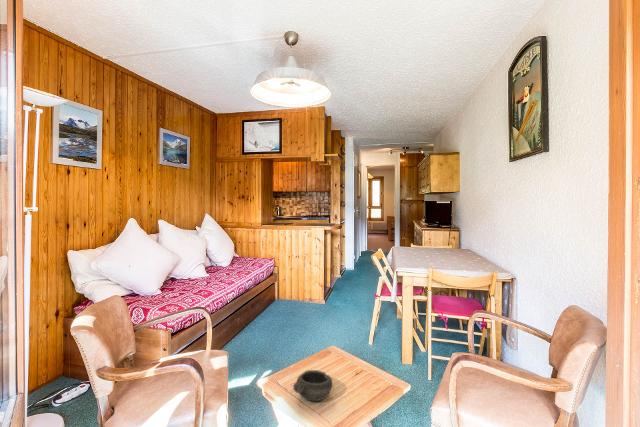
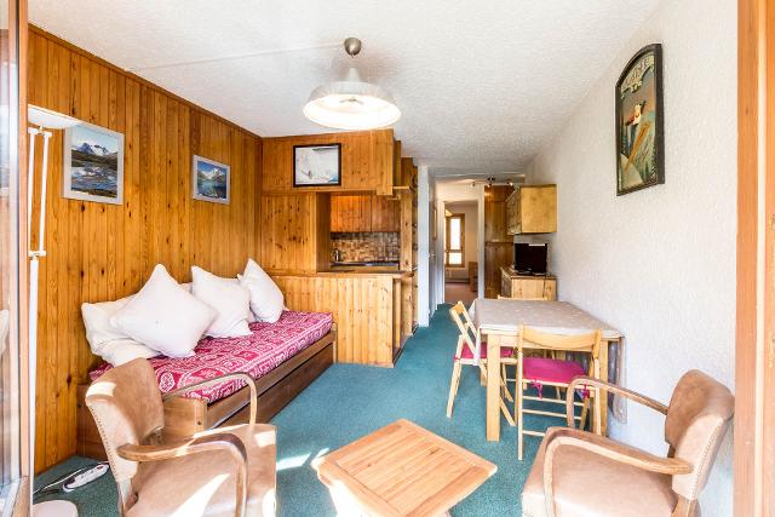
- bowl (311, 386)
